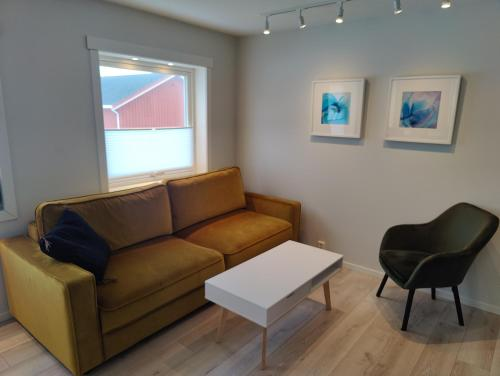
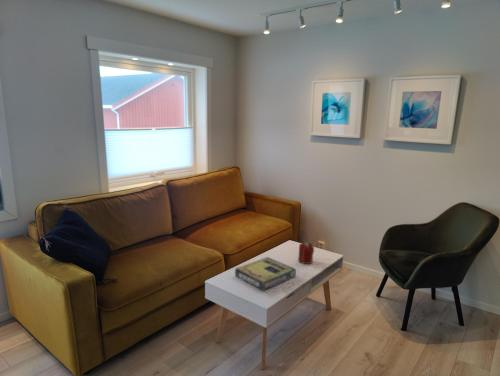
+ candle (306, 251)
+ video game box (265, 272)
